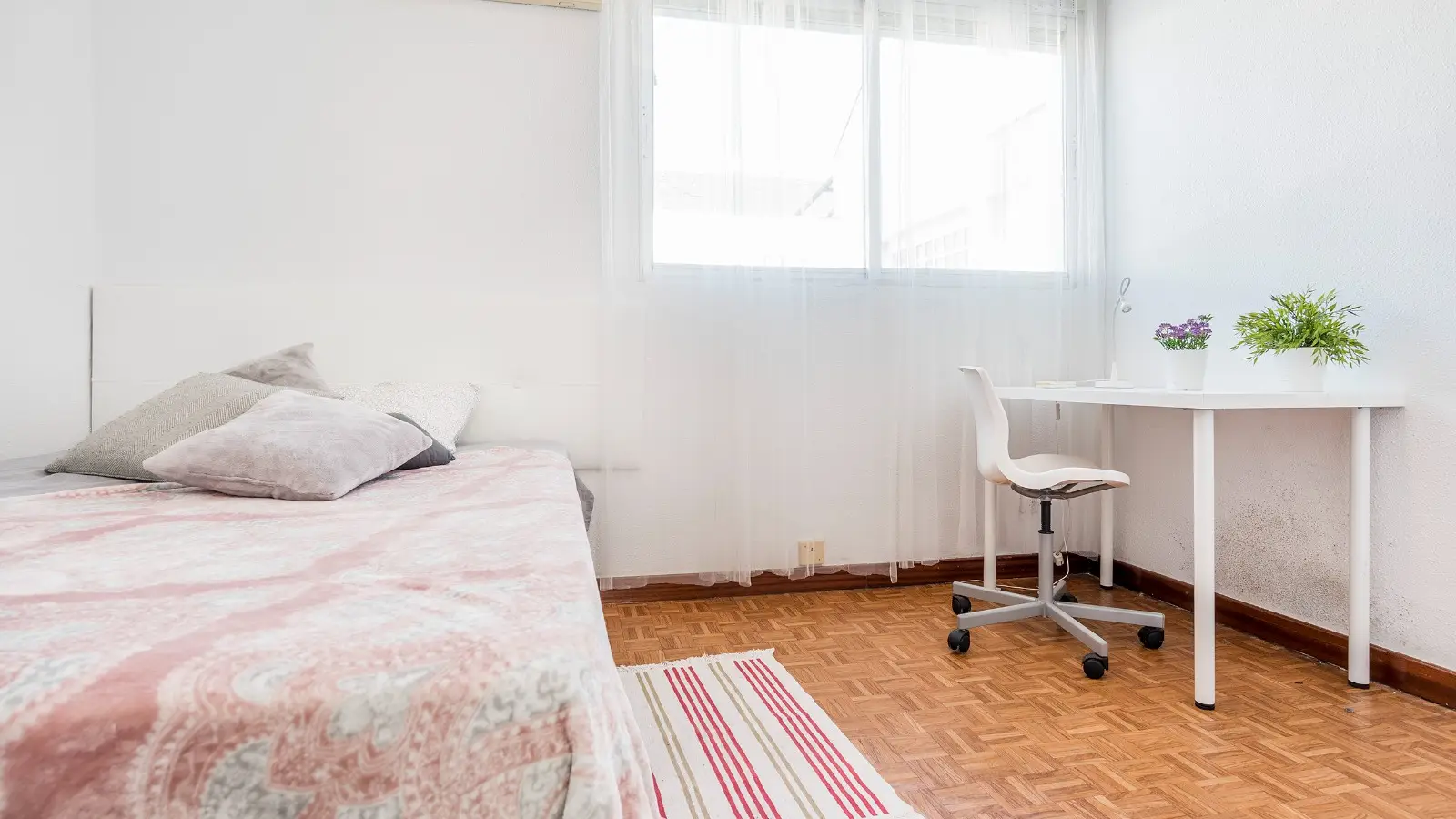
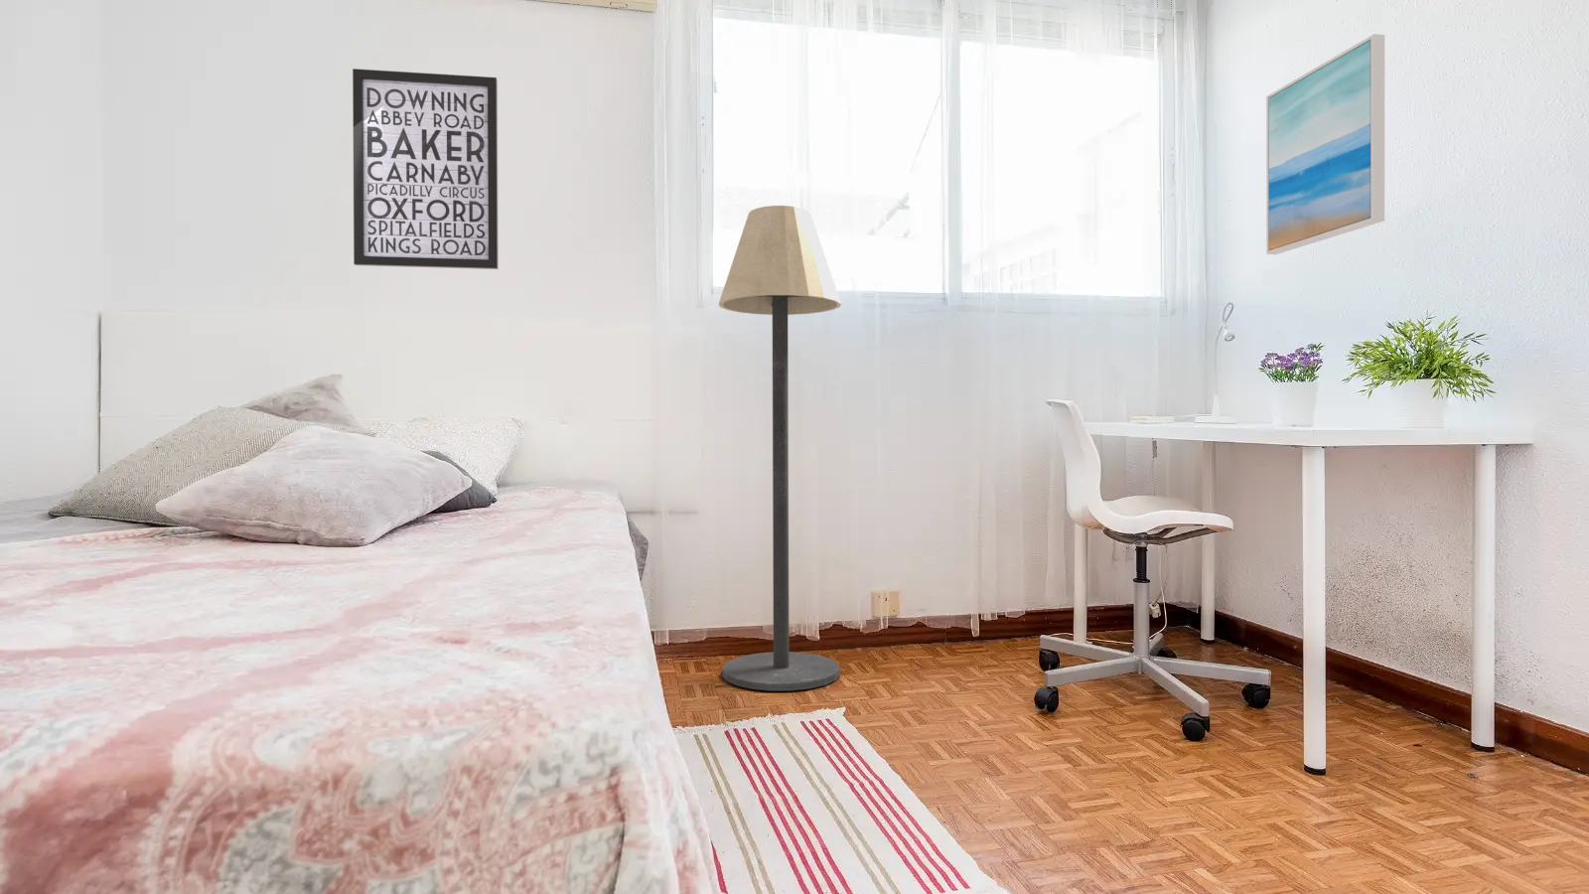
+ wall art (1319, 153)
+ wall art (426, 170)
+ floor lamp (779, 444)
